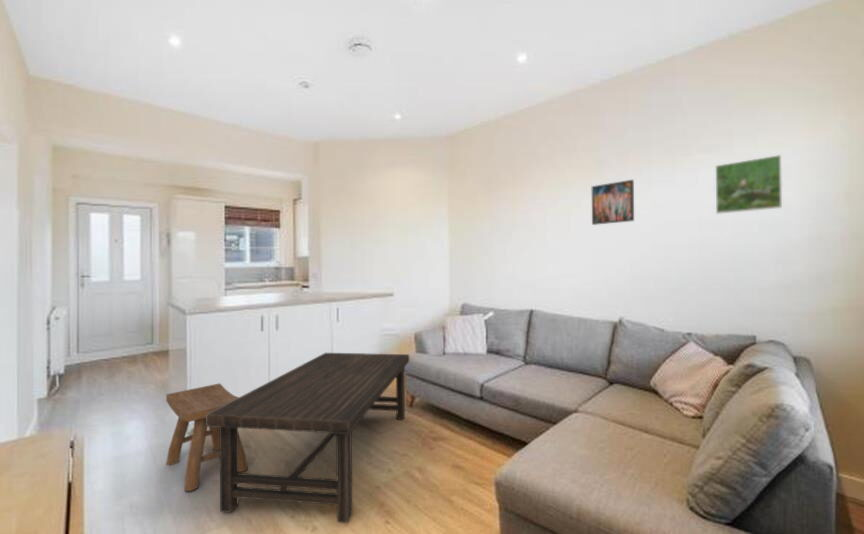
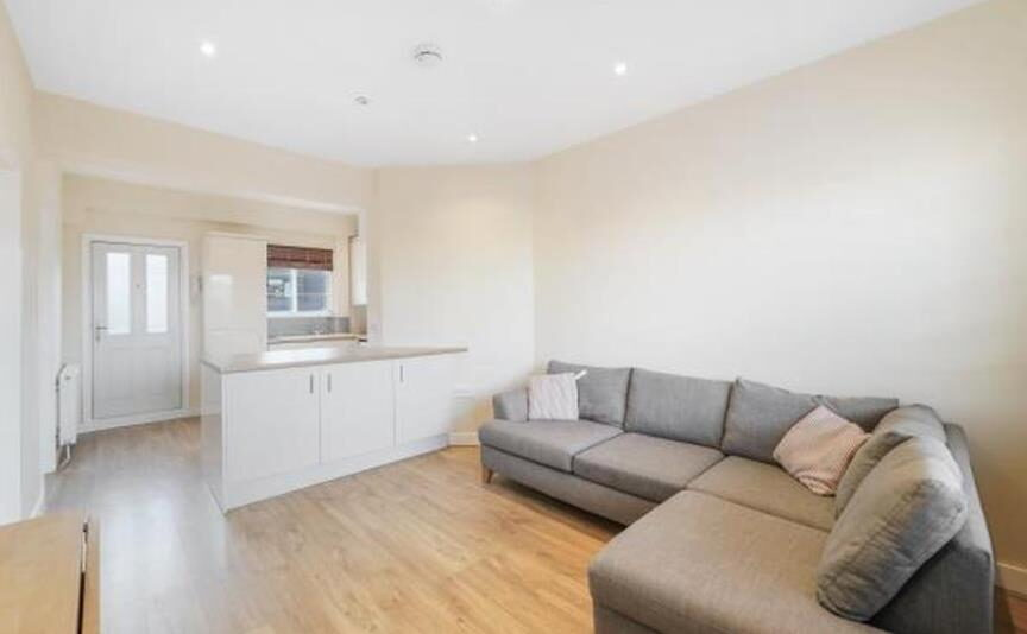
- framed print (747, 185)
- coffee table (334, 415)
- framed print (612, 203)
- stool (206, 431)
